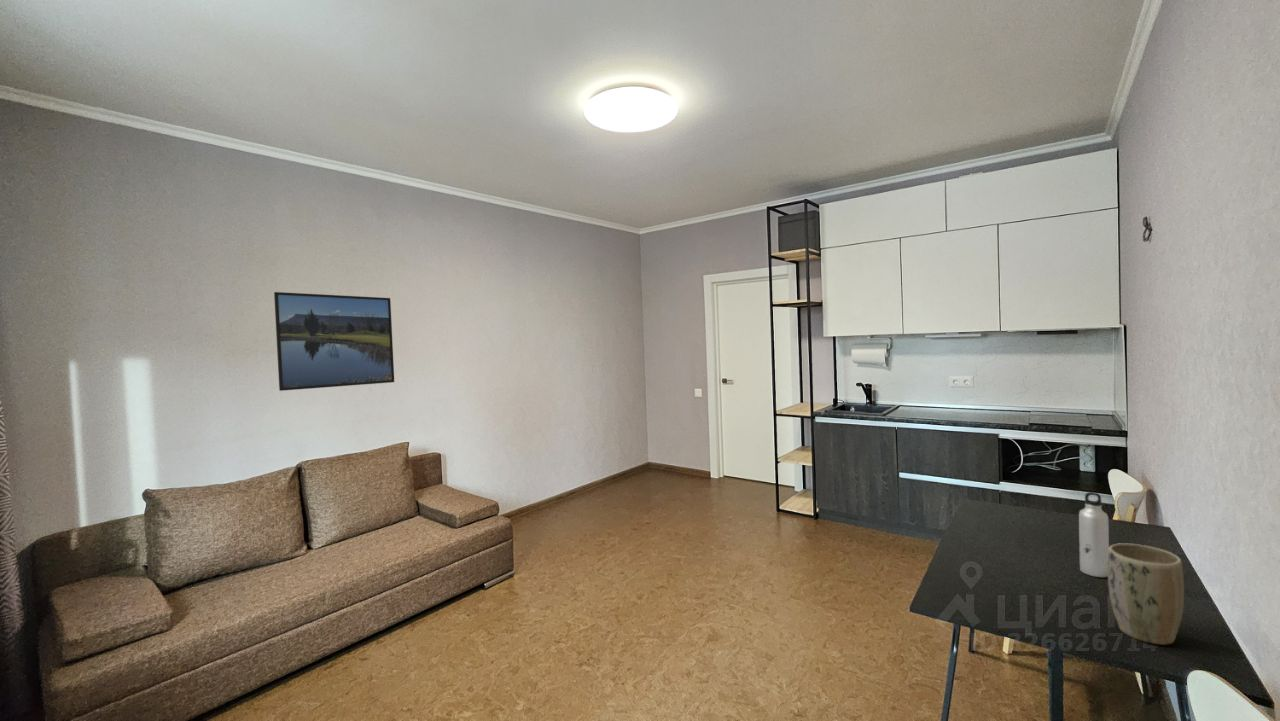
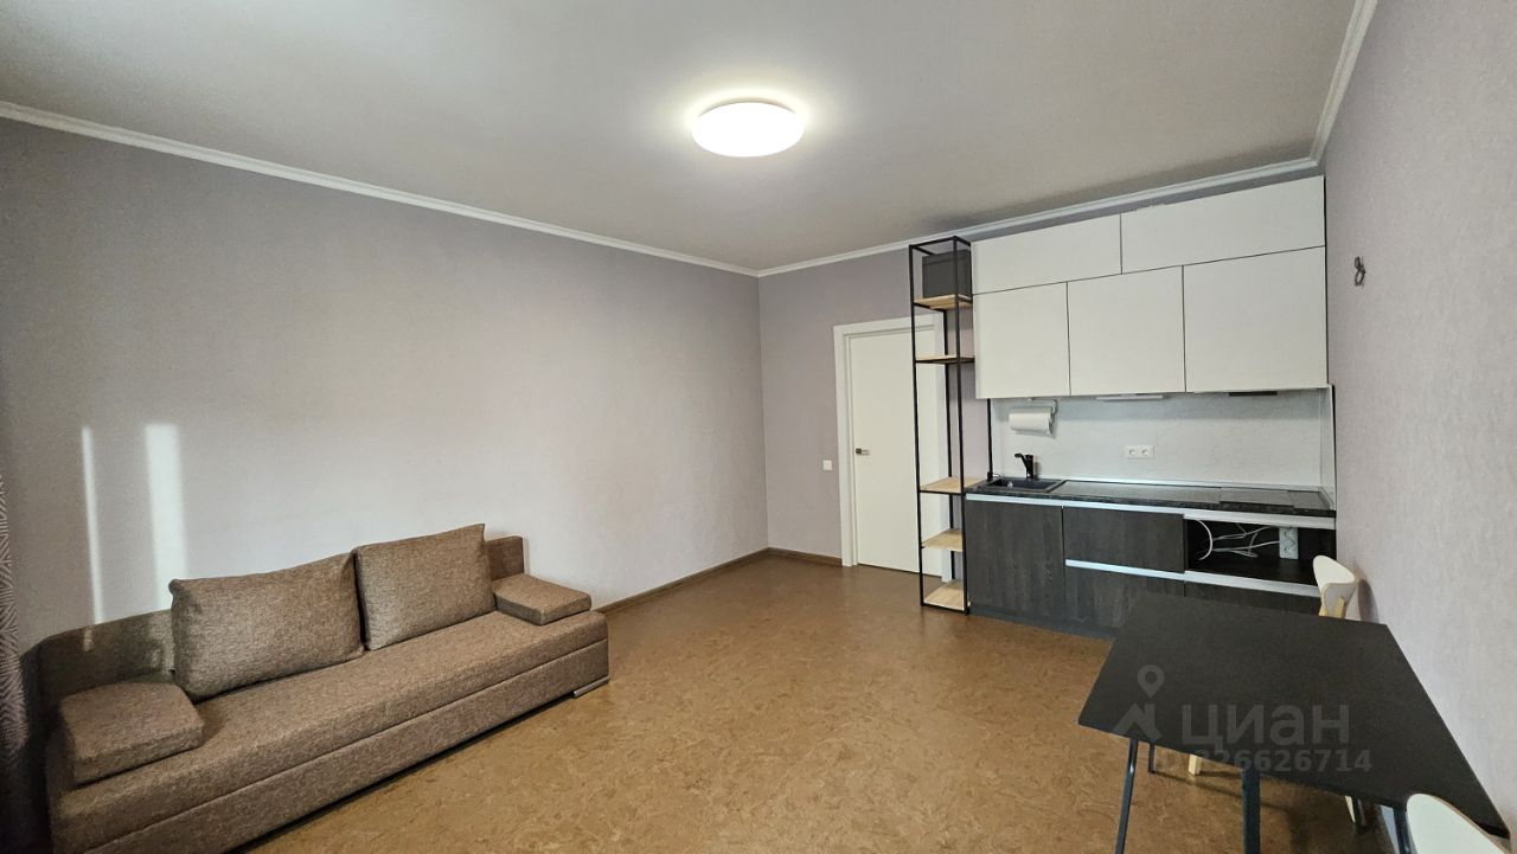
- plant pot (1144, 593)
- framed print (339, 340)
- water bottle (1093, 532)
